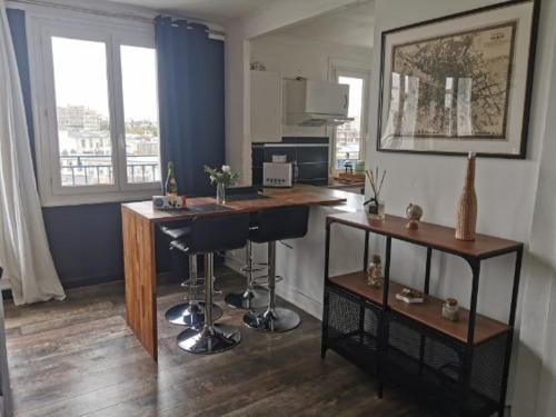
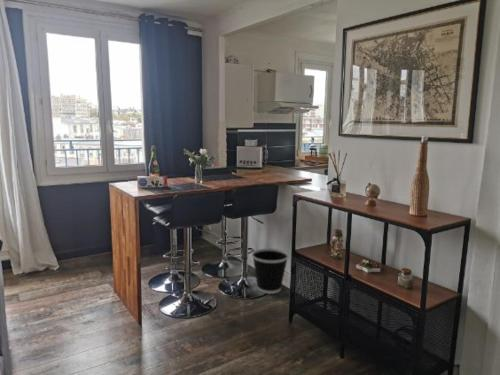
+ wastebasket (269, 271)
